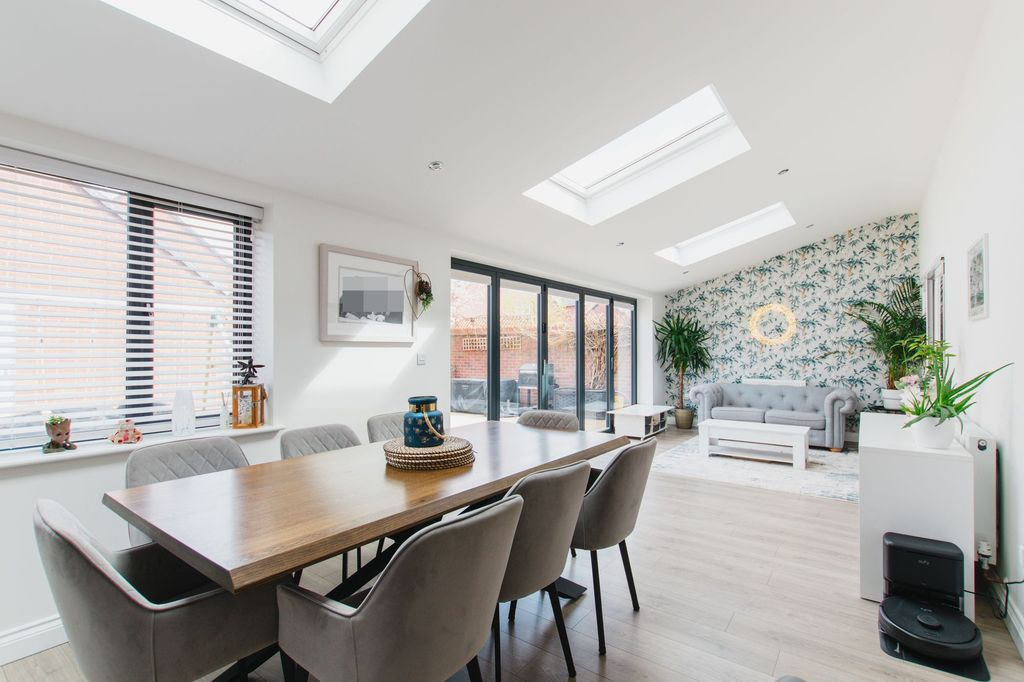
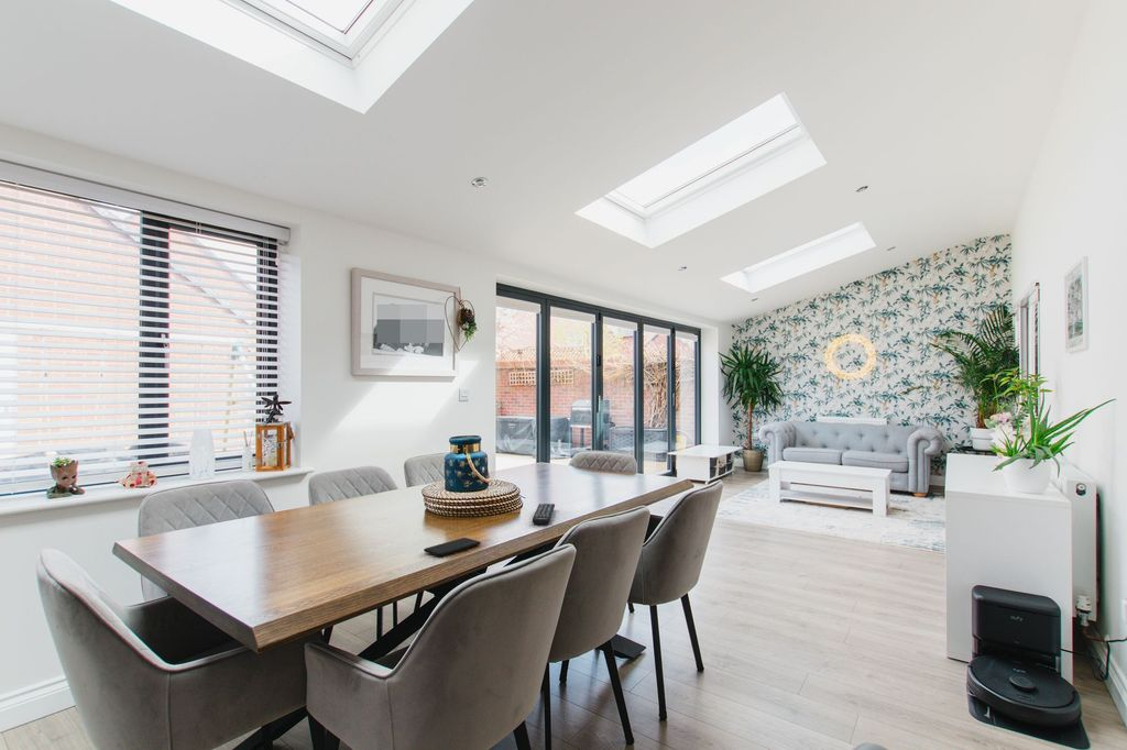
+ smartphone (452, 547)
+ remote control (544, 514)
